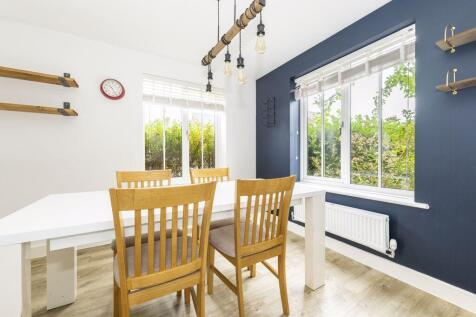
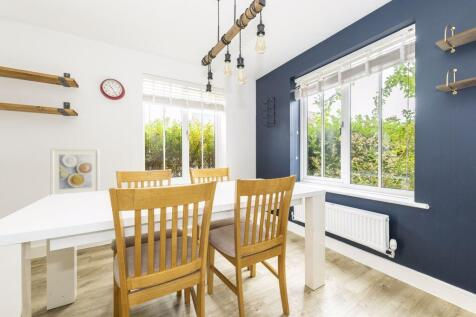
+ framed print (76, 171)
